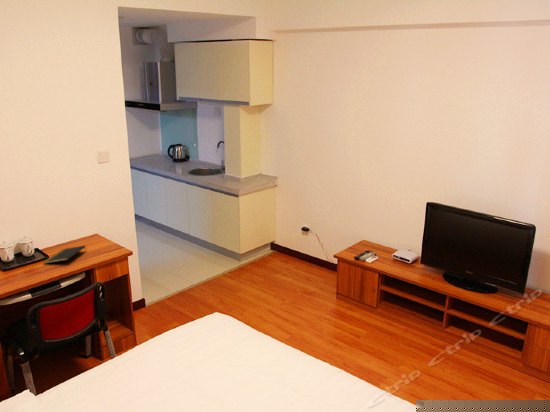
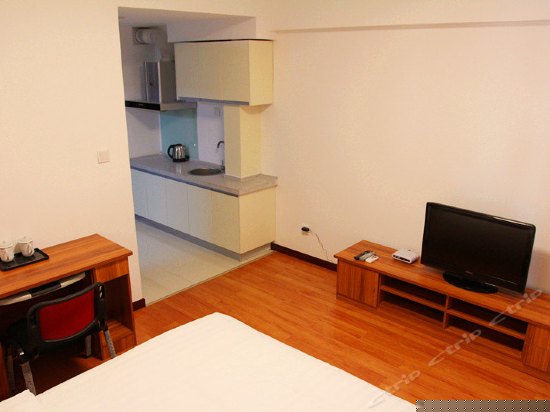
- notepad (64, 254)
